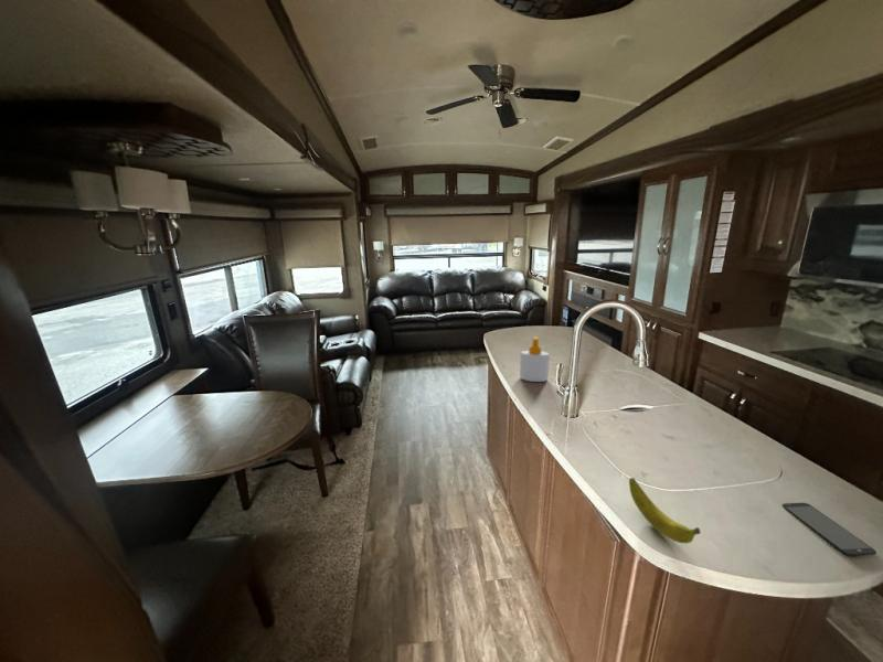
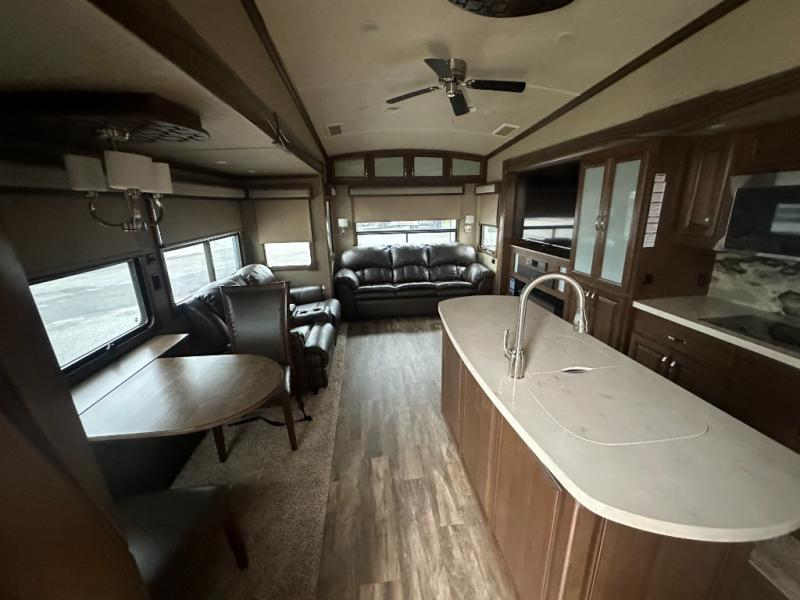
- soap bottle (534, 359)
- banana (659, 513)
- smartphone (825, 526)
